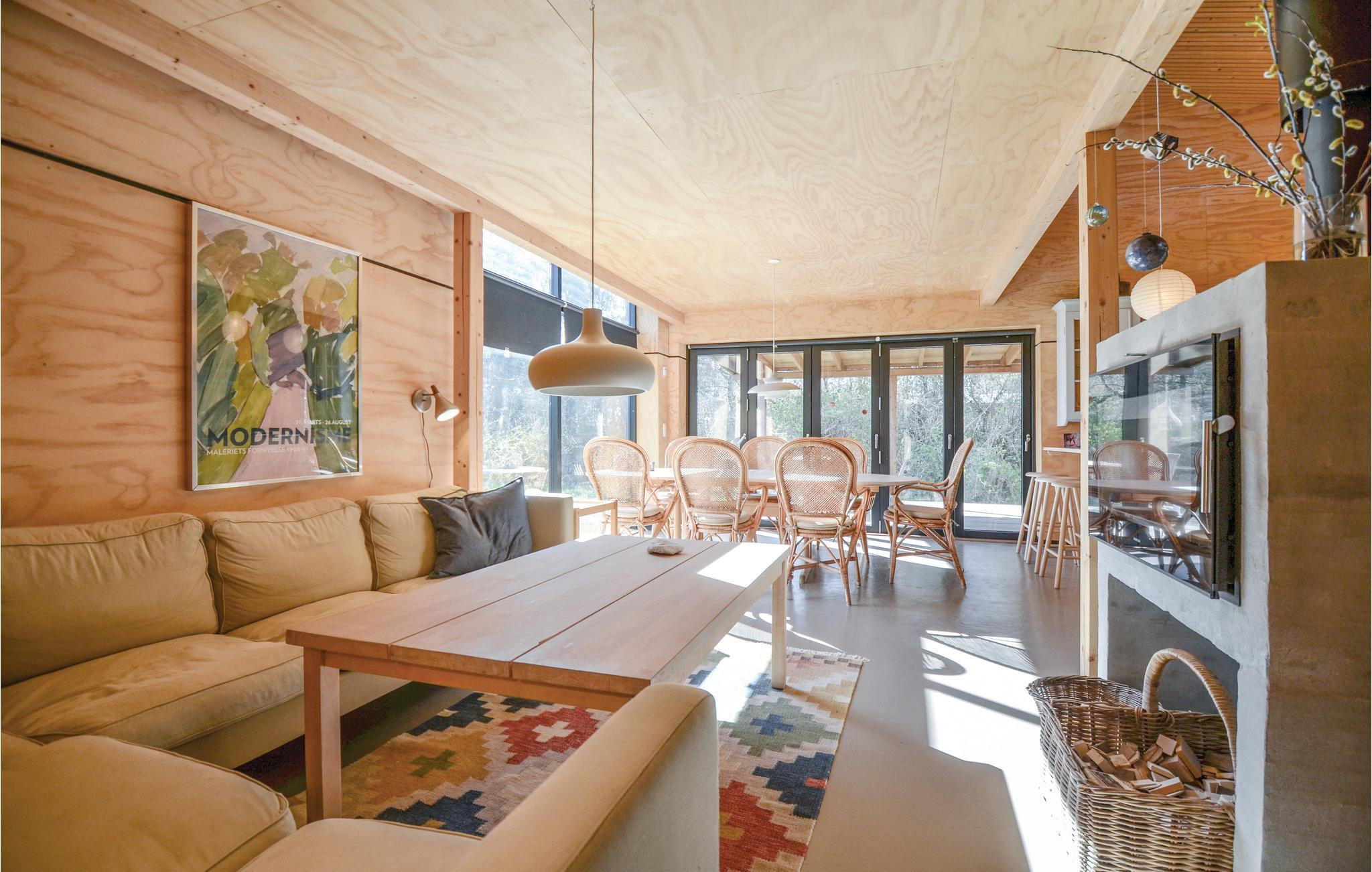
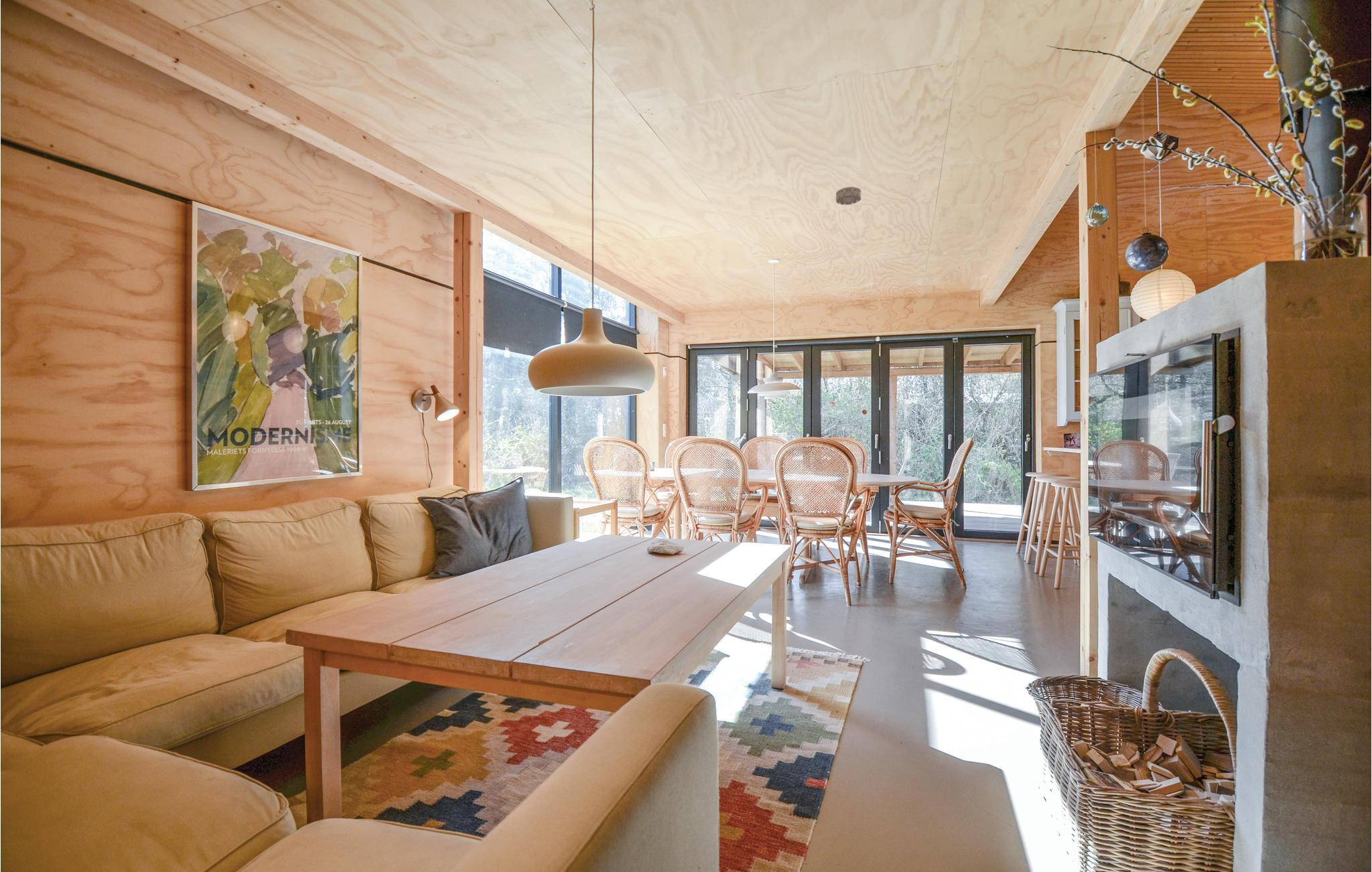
+ smoke detector (848, 195)
